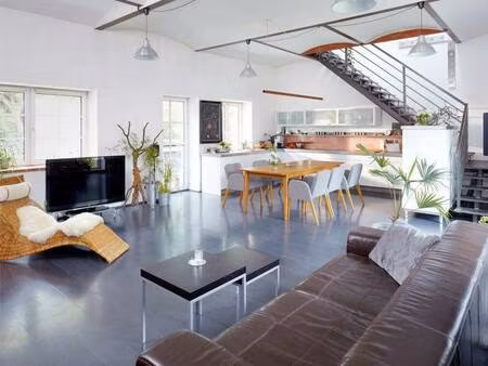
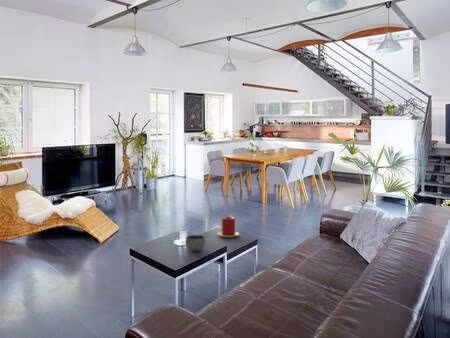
+ bowl (195, 243)
+ candle (228, 226)
